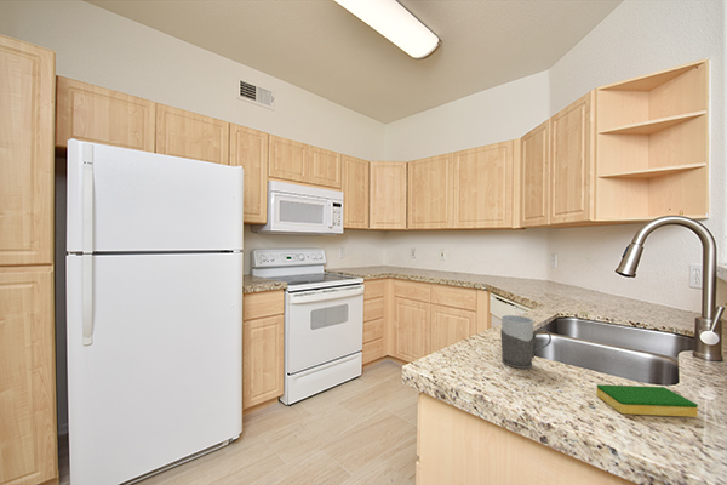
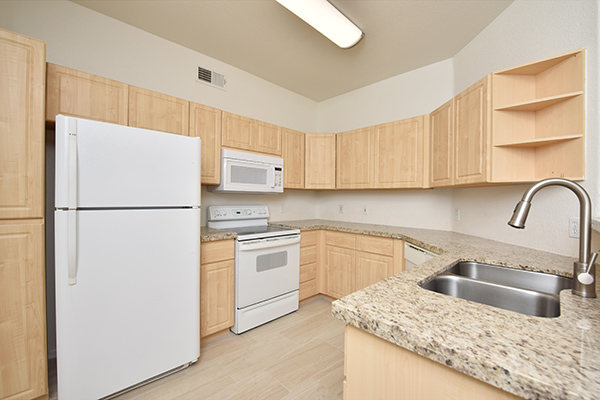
- mug (525, 341)
- dish sponge (643, 399)
